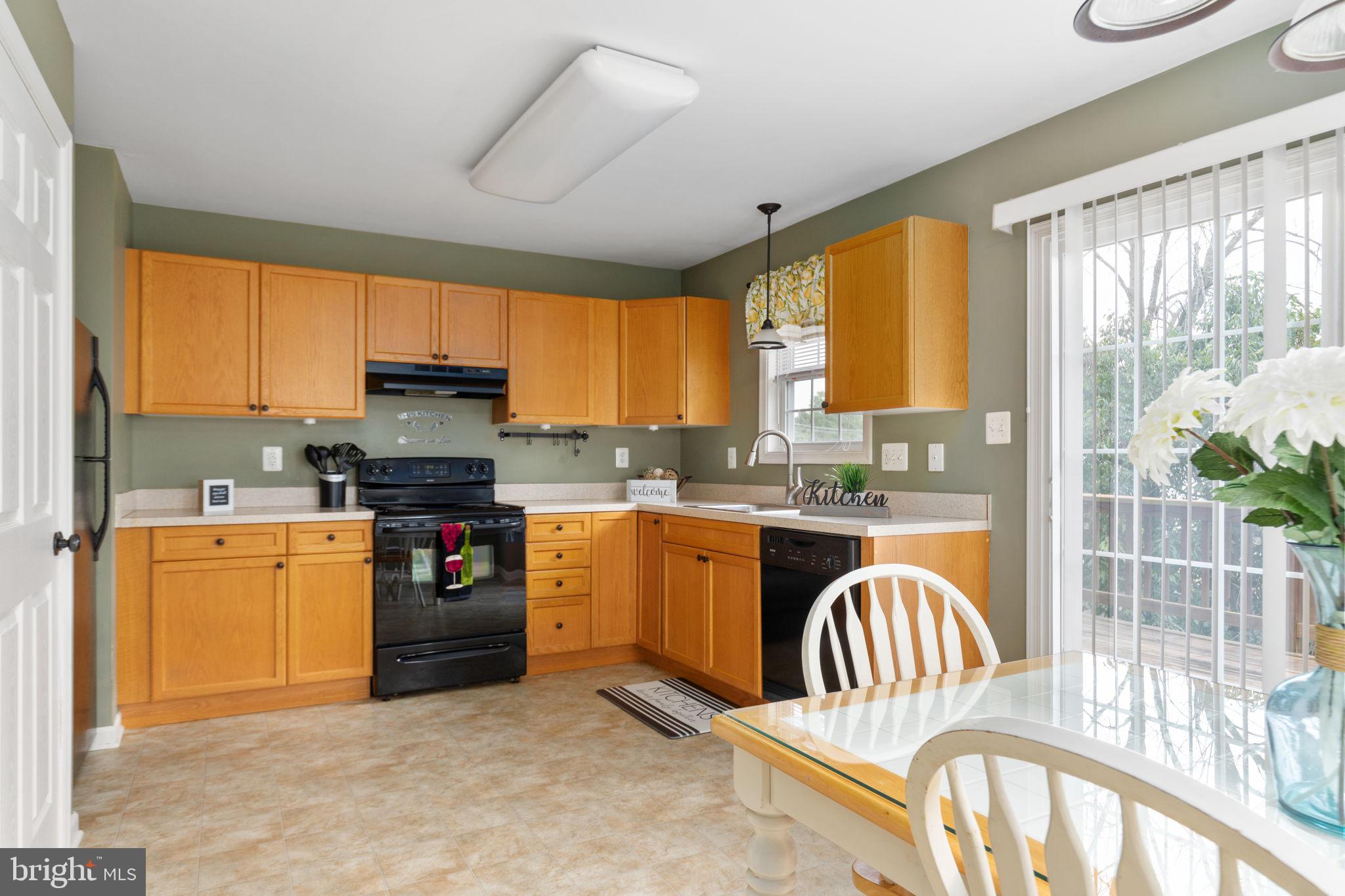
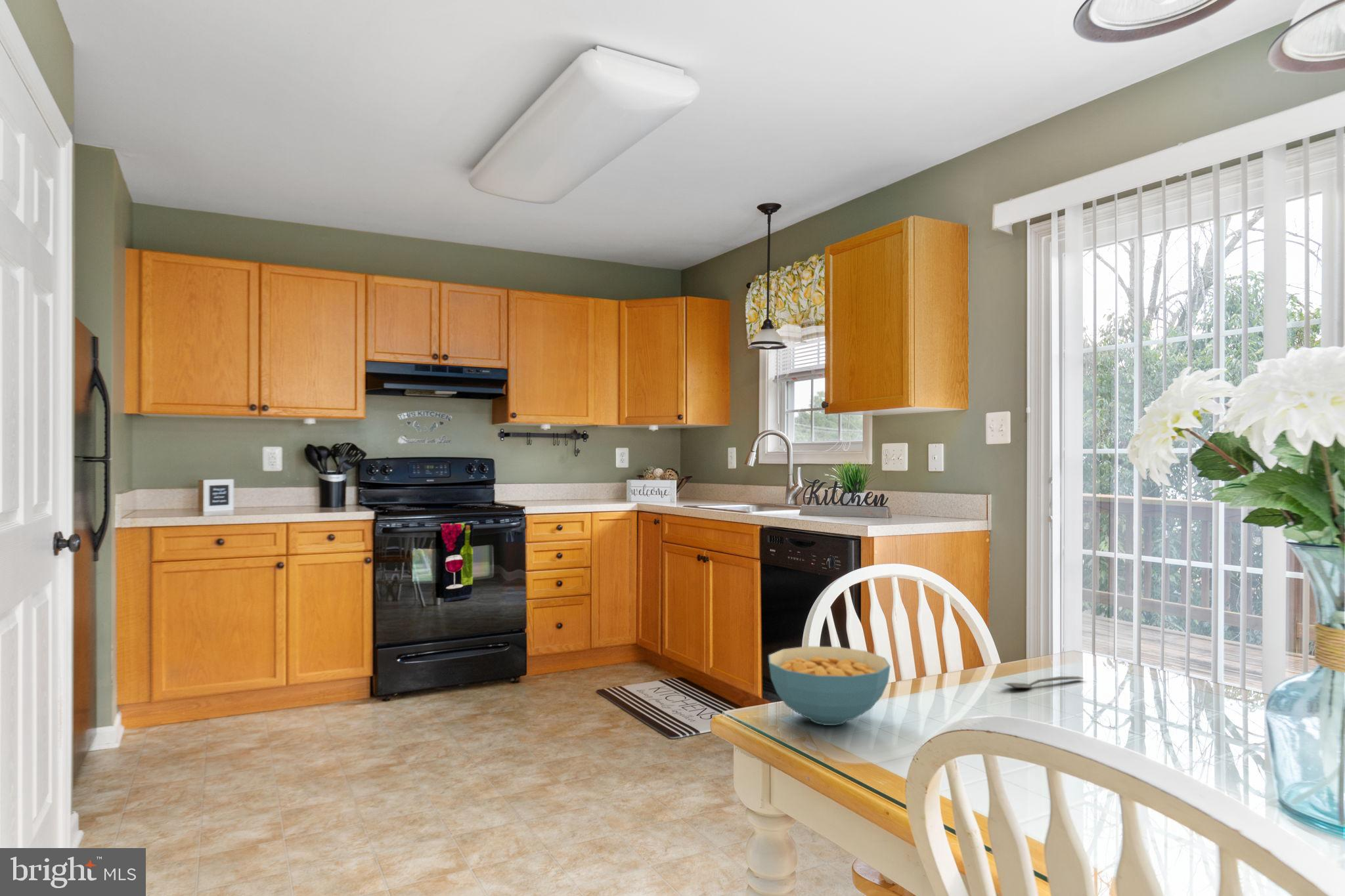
+ spoon (1044, 681)
+ cereal bowl (827, 689)
